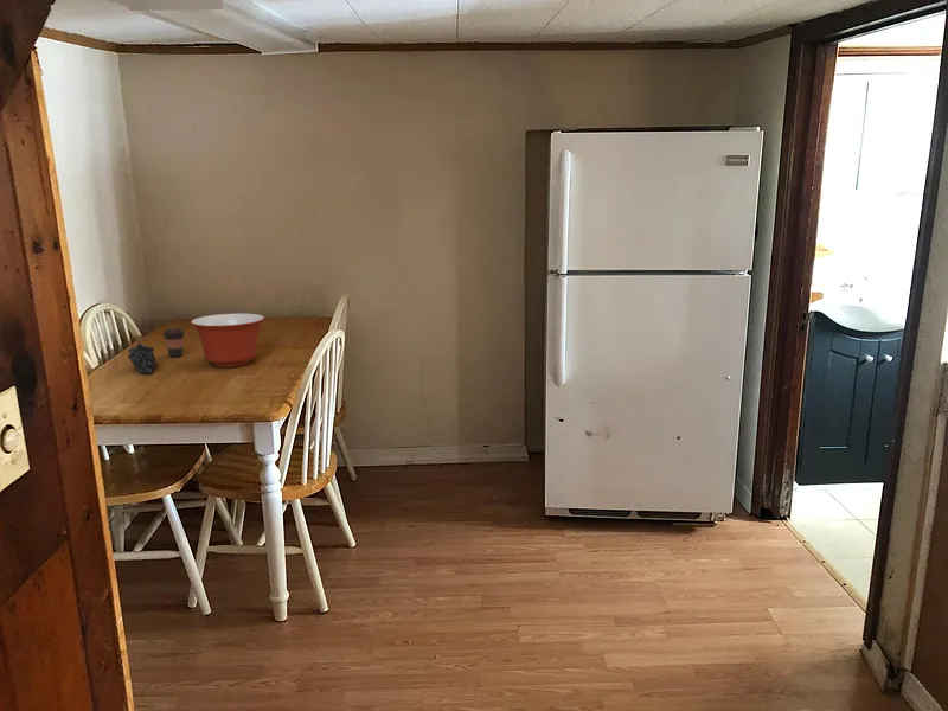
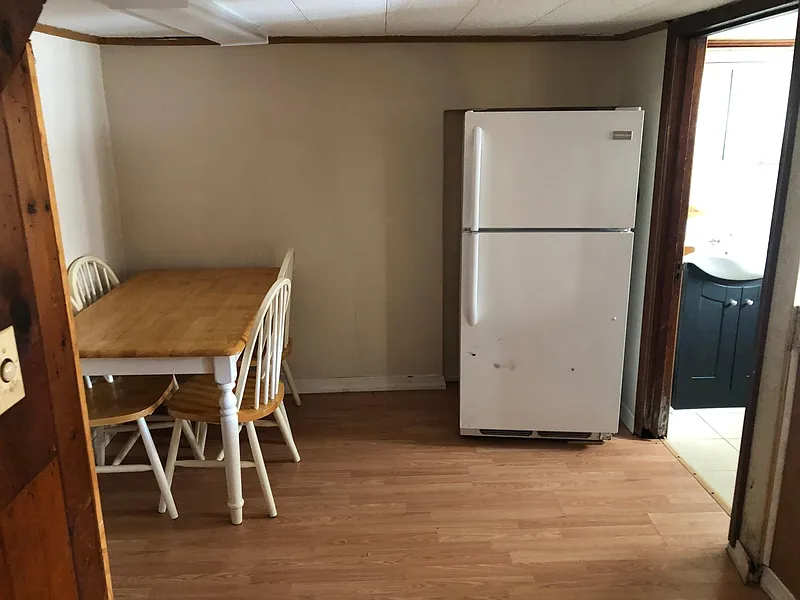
- coffee cup (174, 342)
- mixing bowl (229, 340)
- fruit (141, 357)
